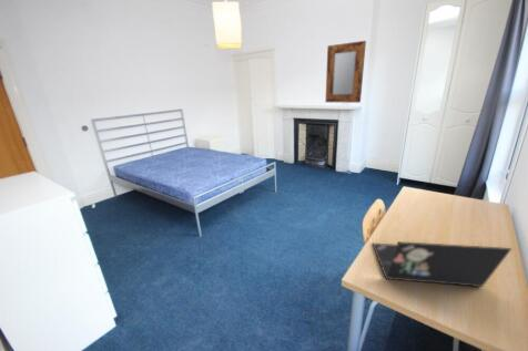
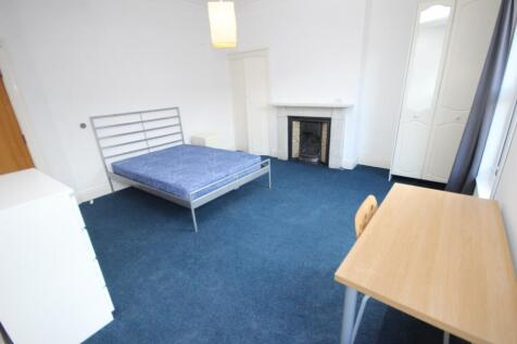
- laptop (428, 246)
- home mirror (344, 73)
